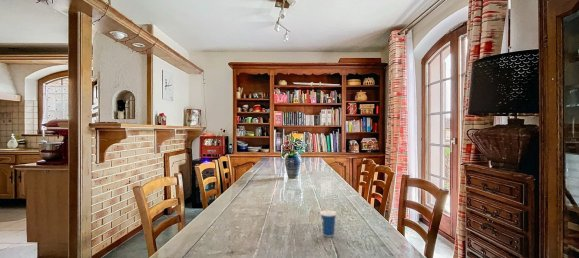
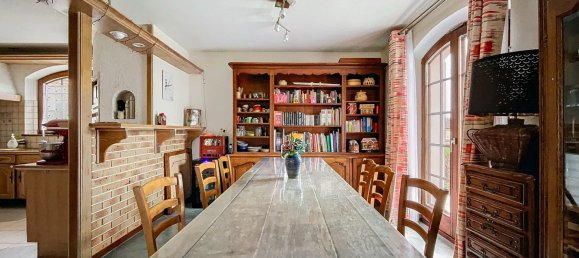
- cup (328, 217)
